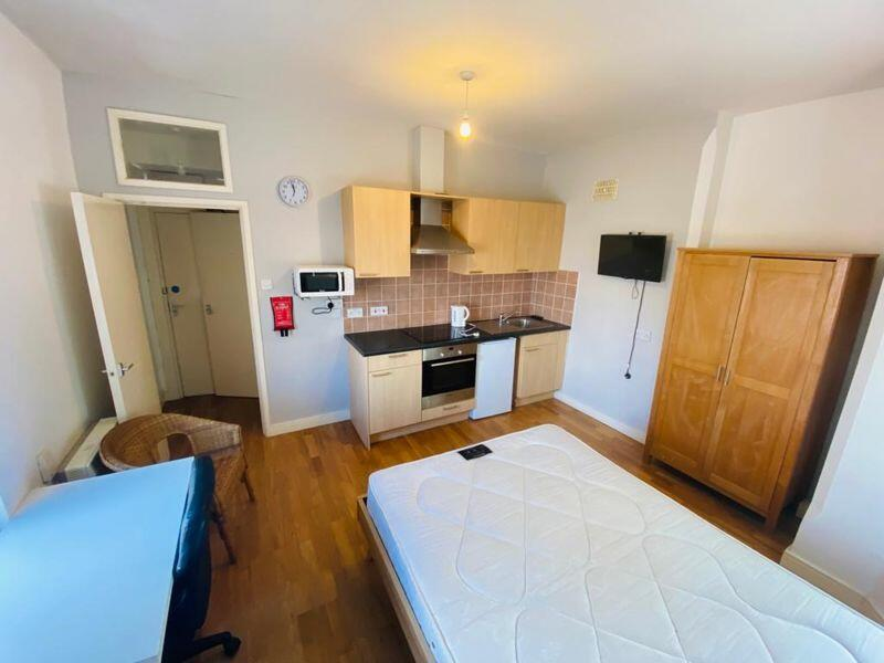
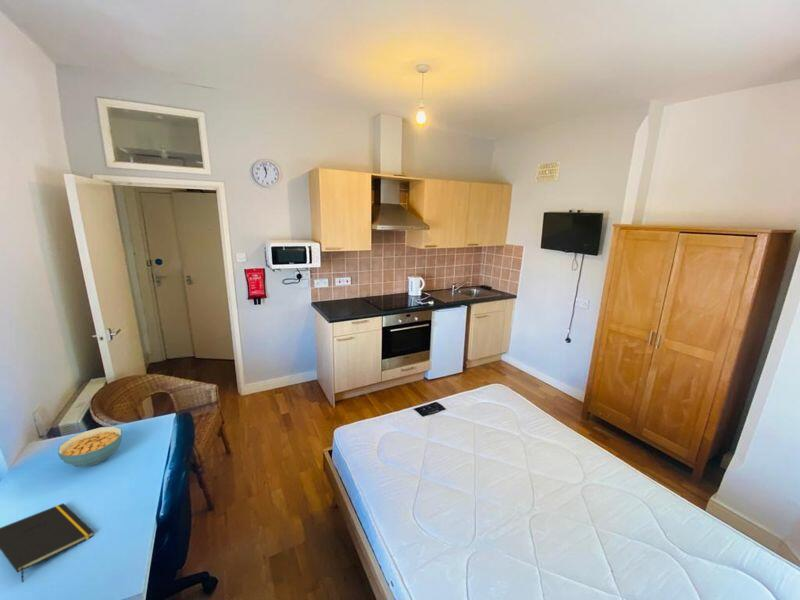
+ notepad (43, 533)
+ cereal bowl (93, 450)
